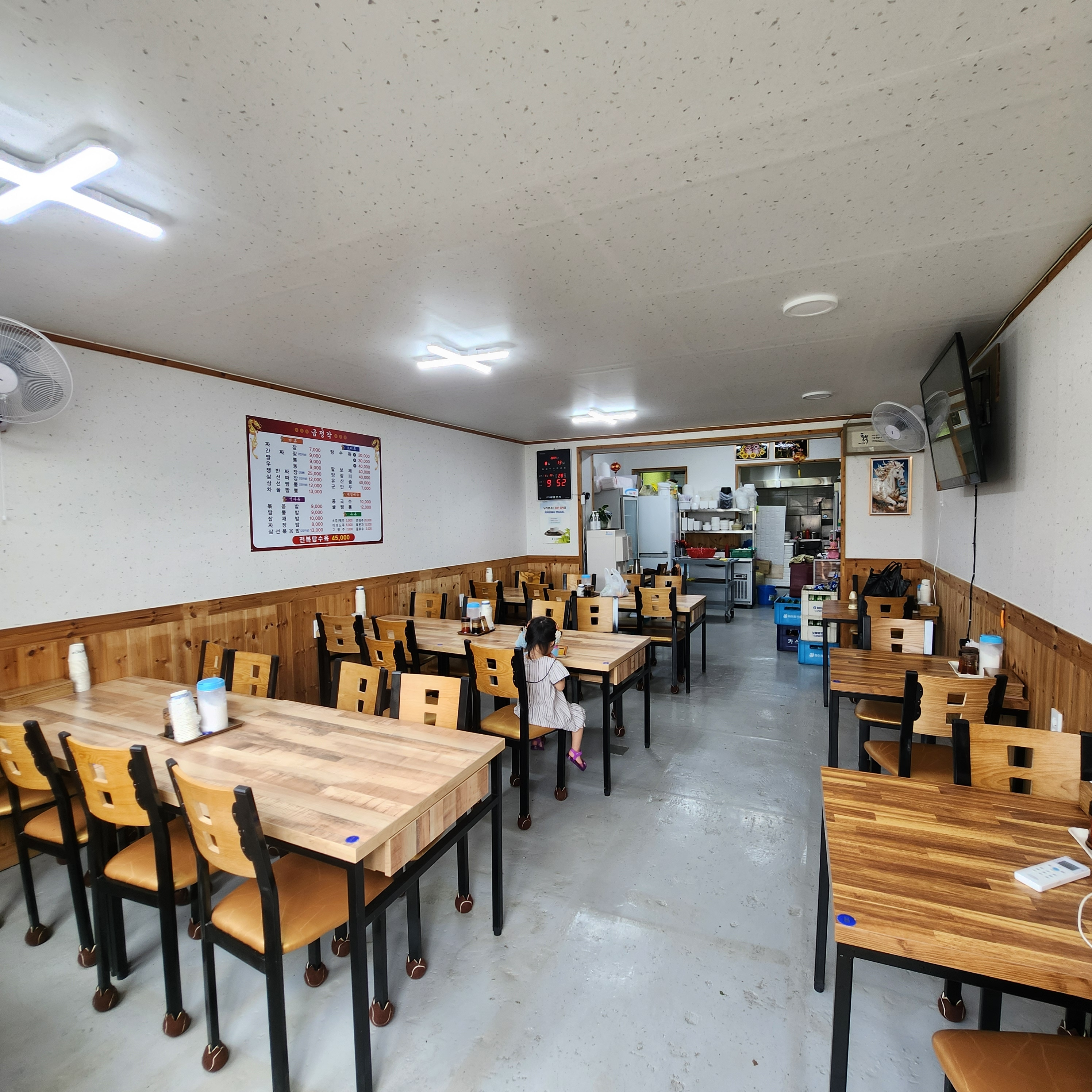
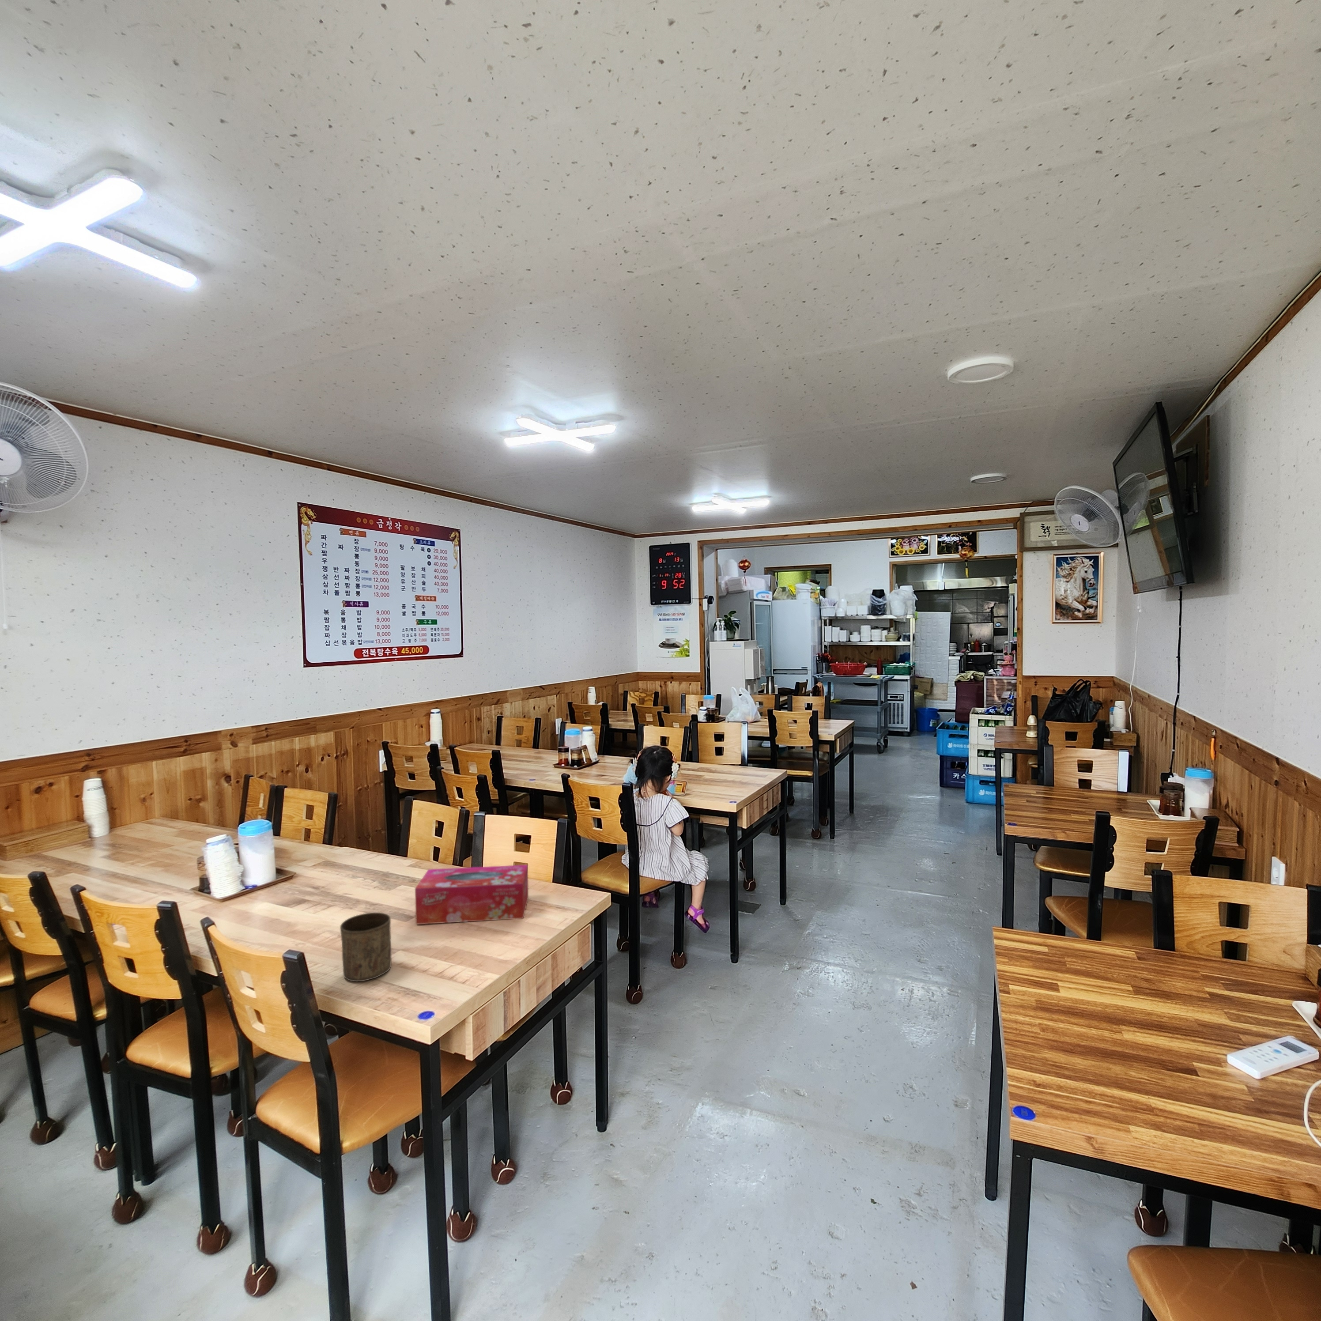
+ cup (367, 947)
+ tissue box (474, 893)
